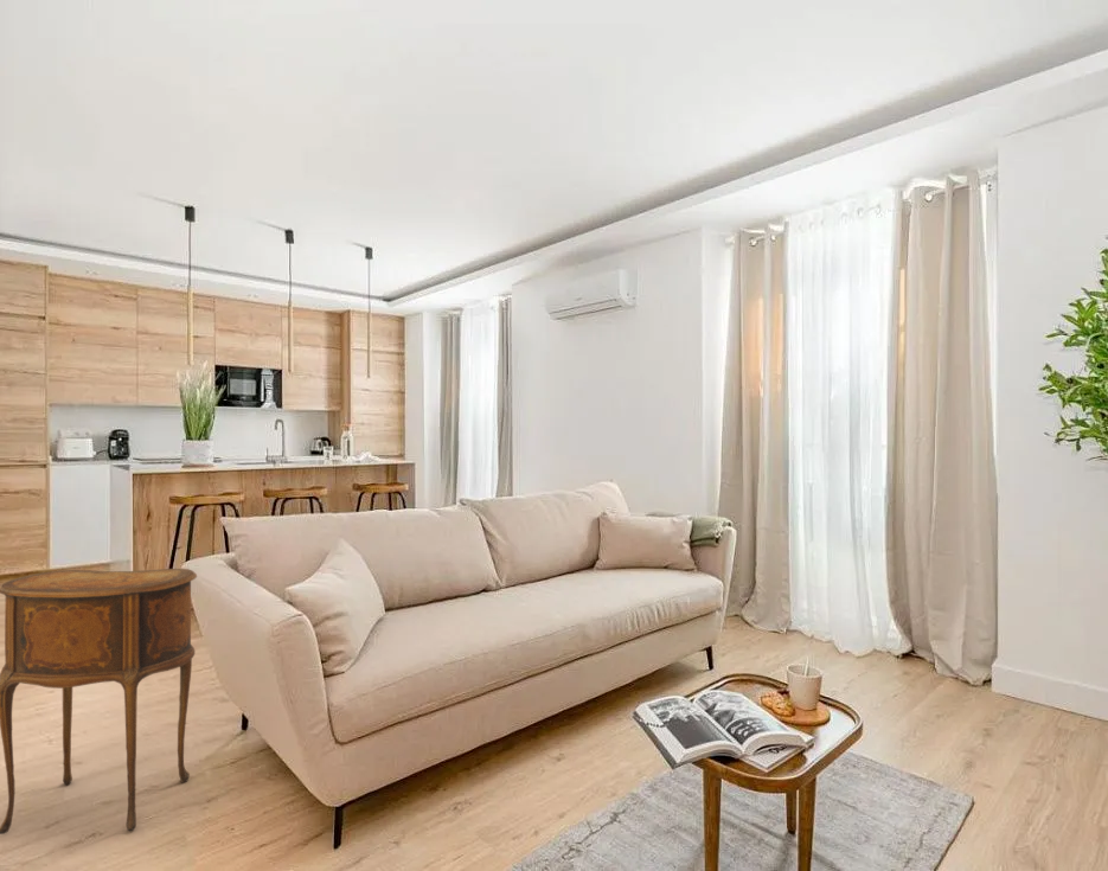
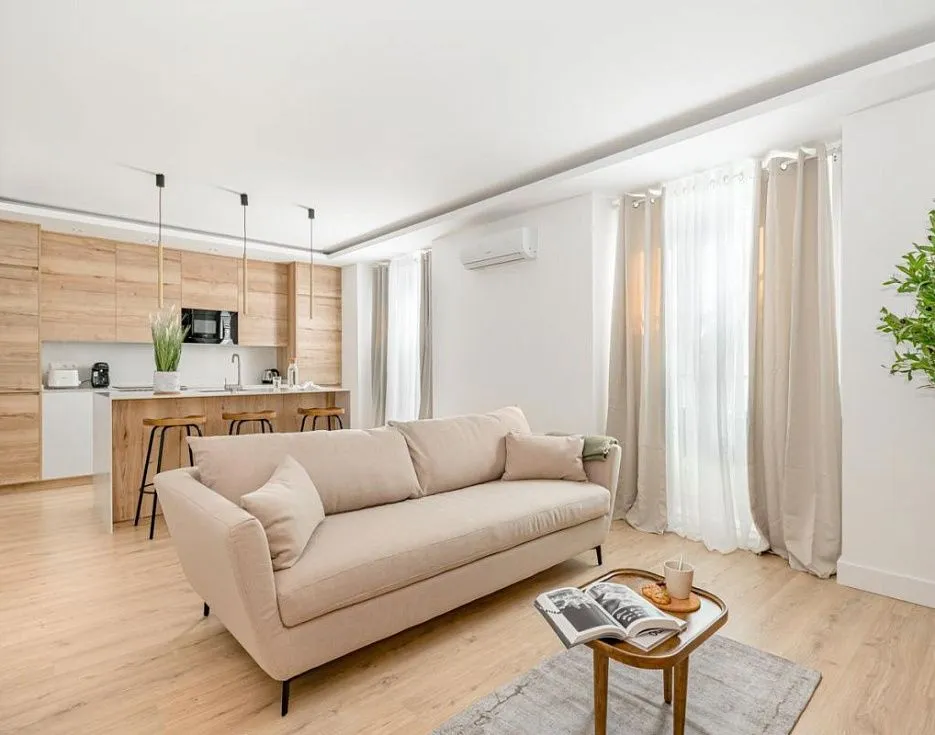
- side table (95, 683)
